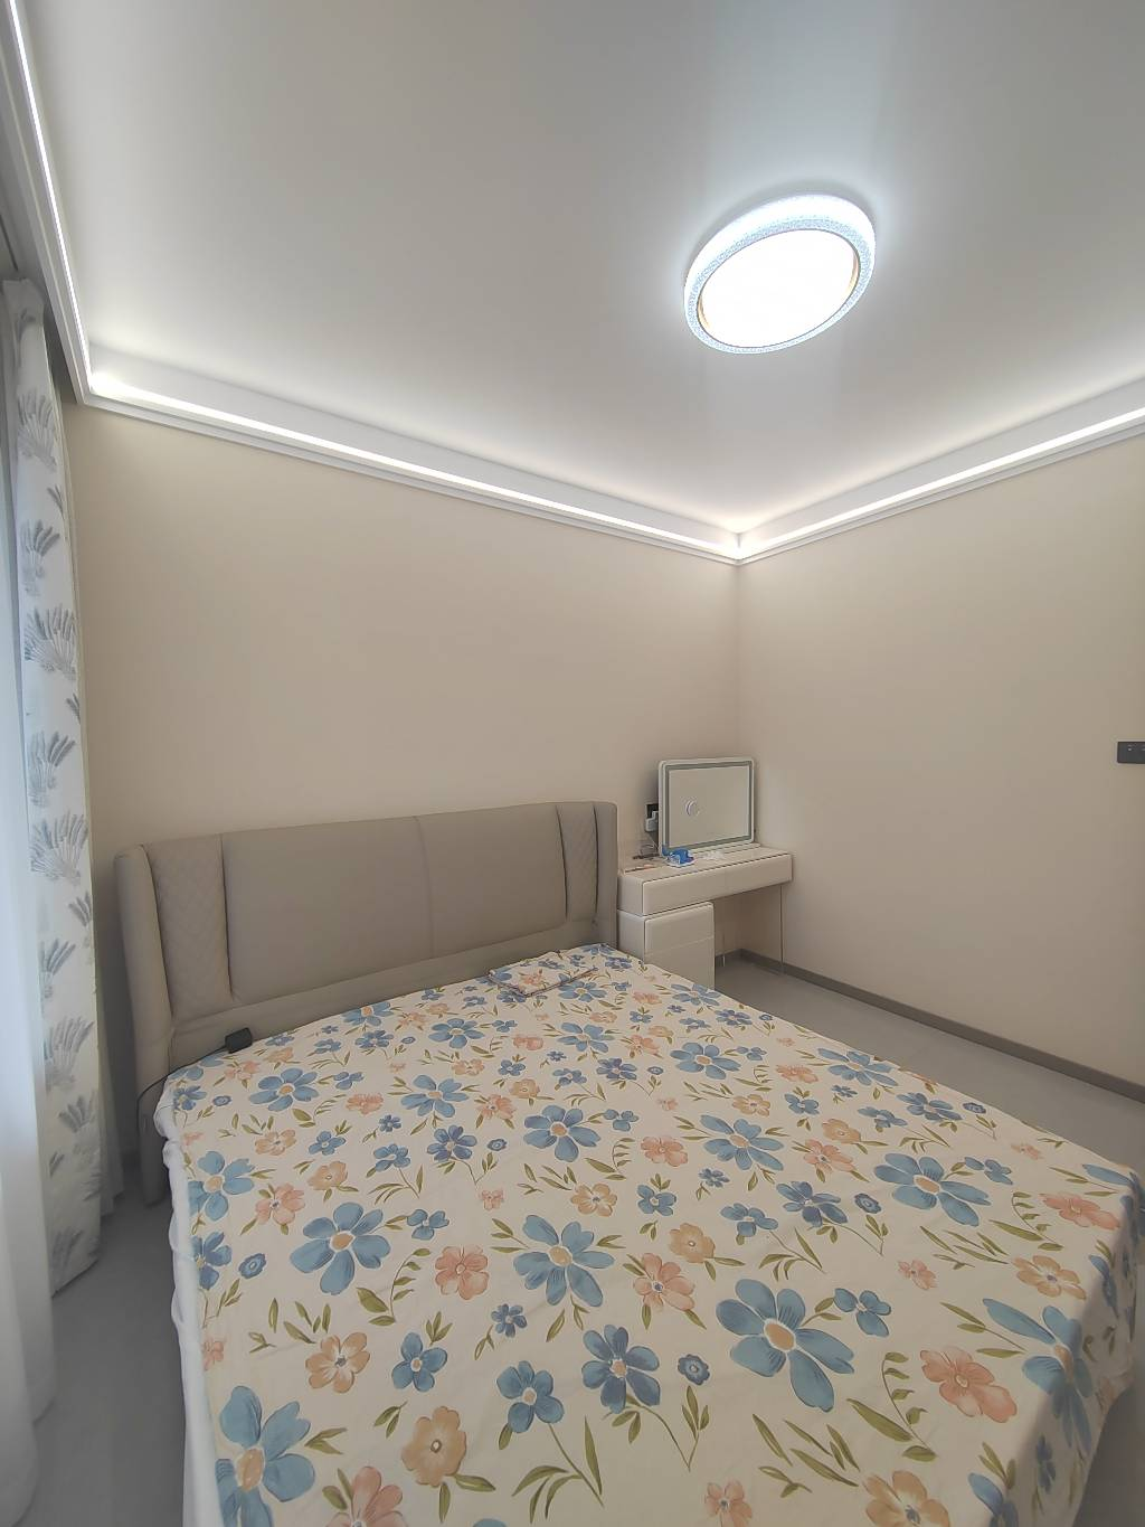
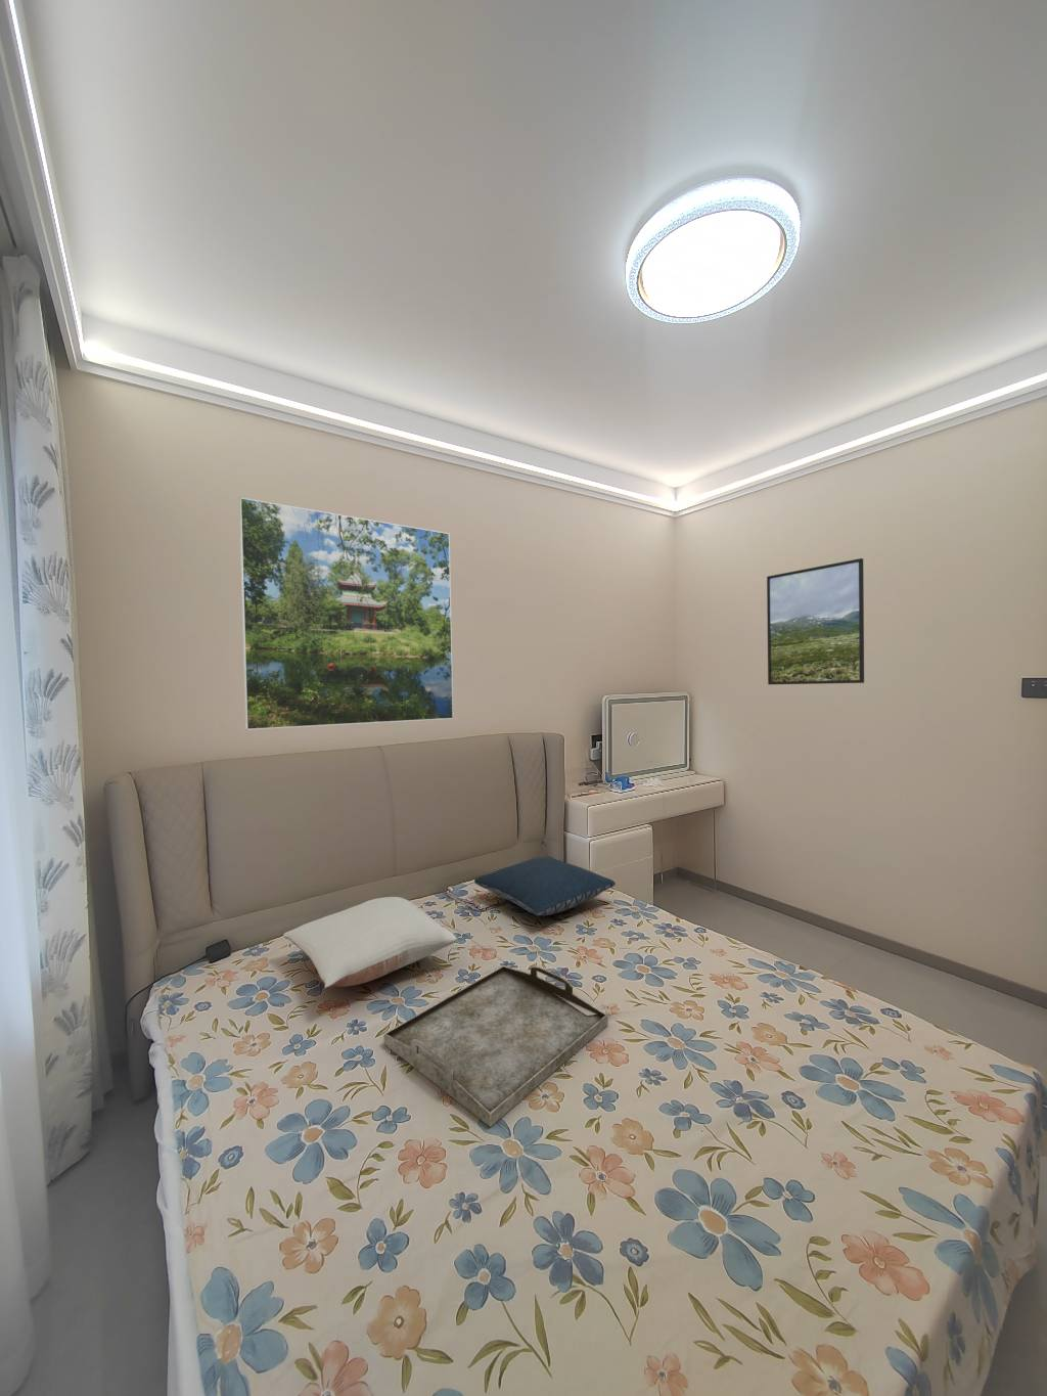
+ pillow (544, 883)
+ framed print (357, 620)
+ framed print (812, 626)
+ serving tray (498, 1020)
+ pillow (368, 937)
